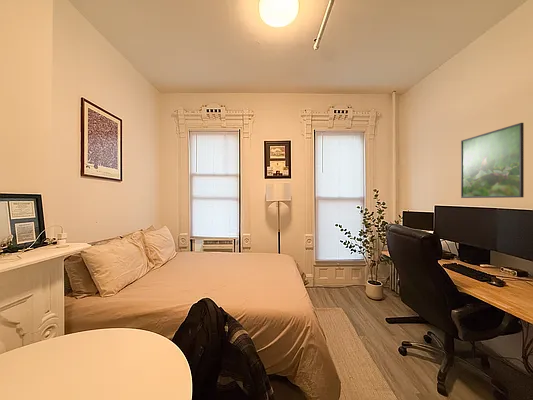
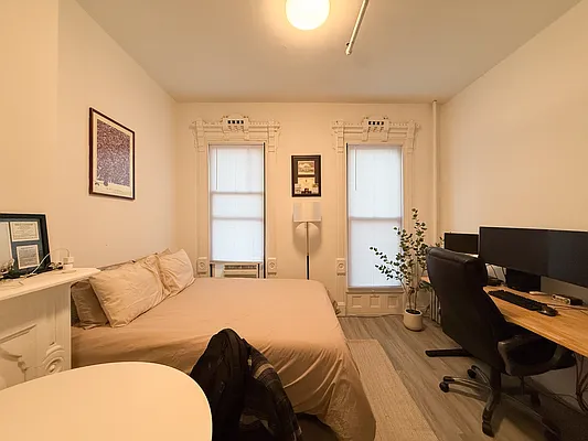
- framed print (488, 165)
